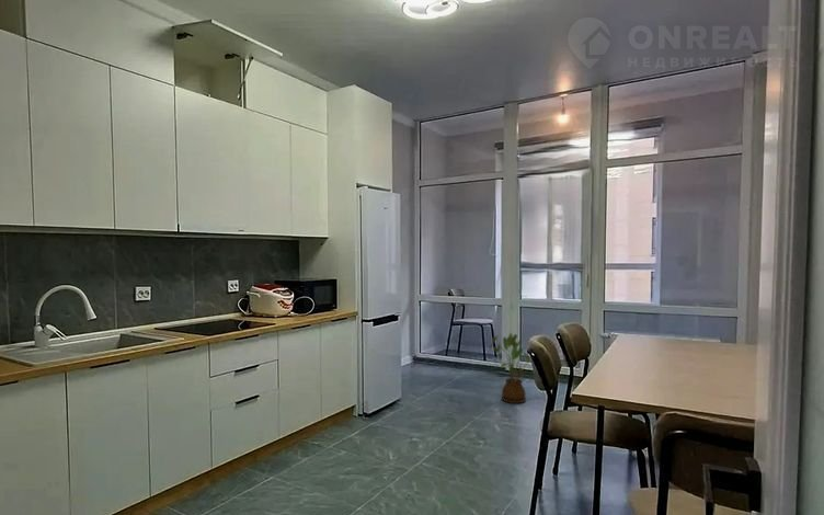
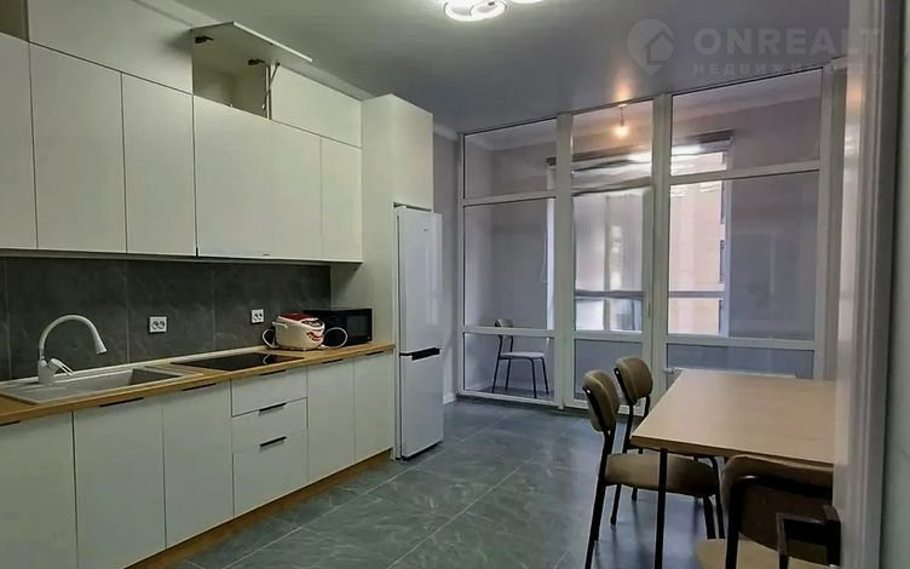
- house plant (515, 367)
